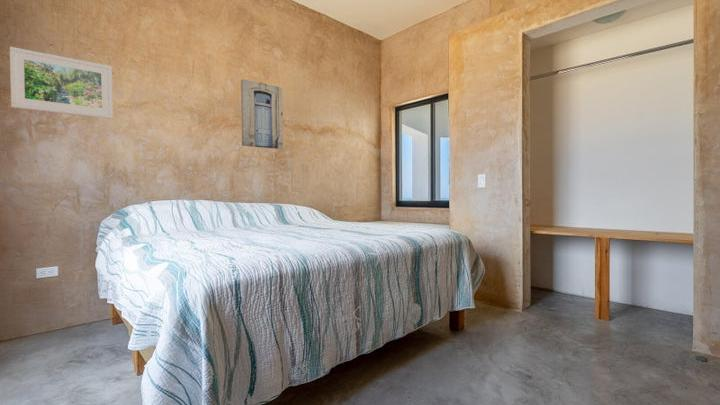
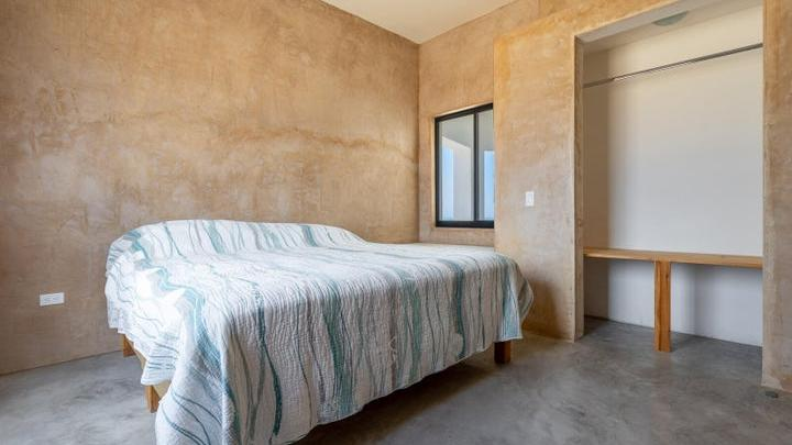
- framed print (65, 85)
- wall art (262, 115)
